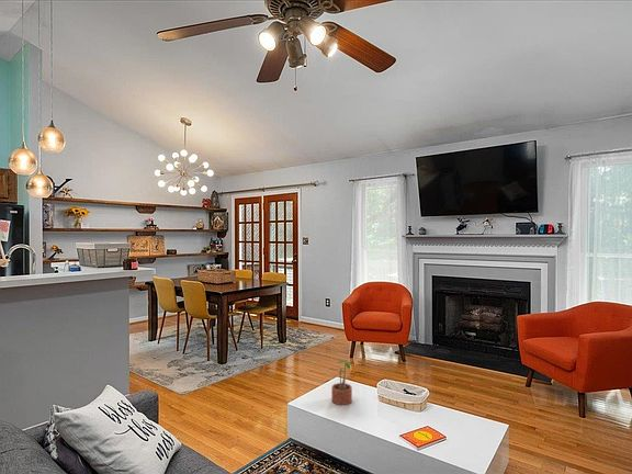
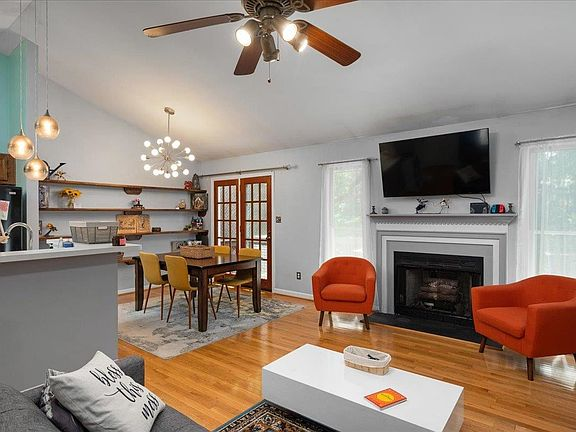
- potted plant (343, 381)
